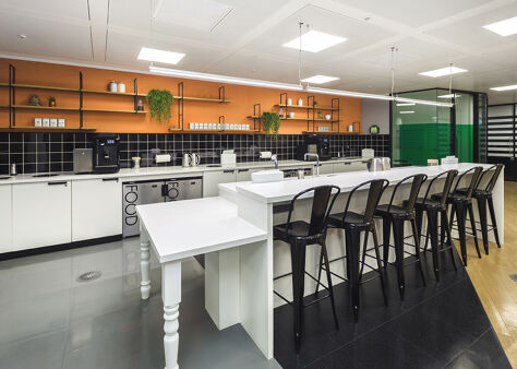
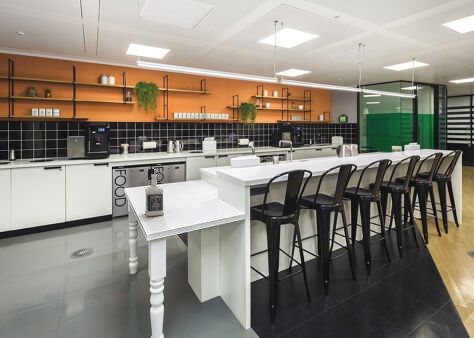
+ bottle (154, 194)
